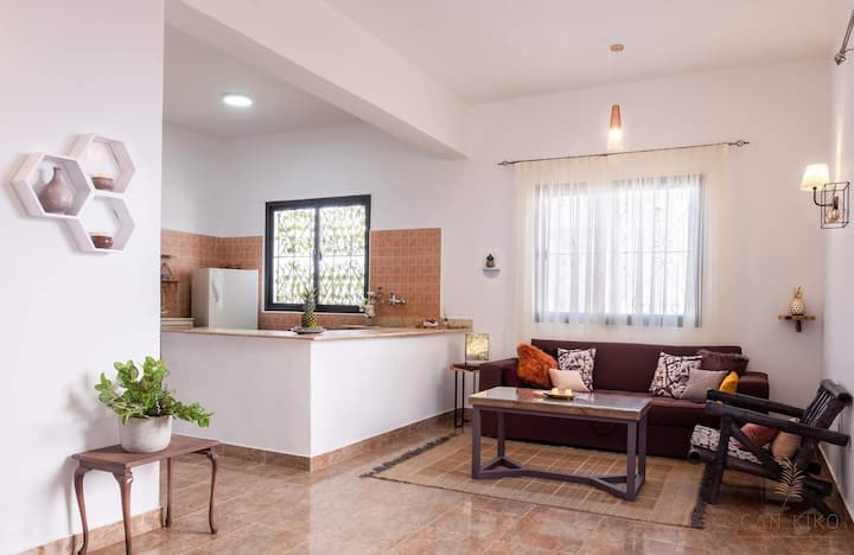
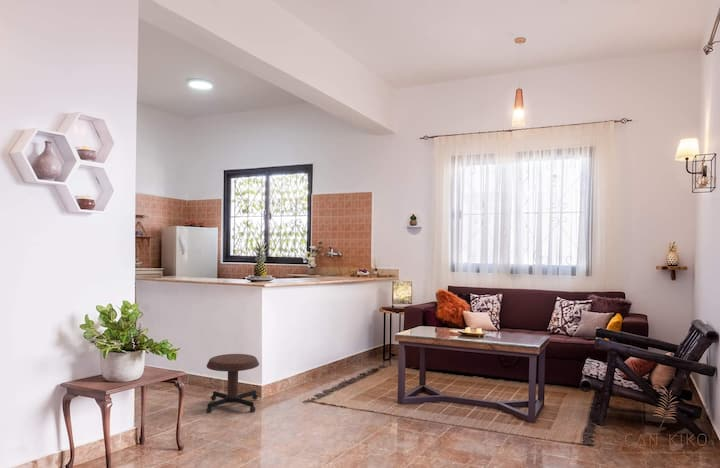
+ stool (233, 381)
